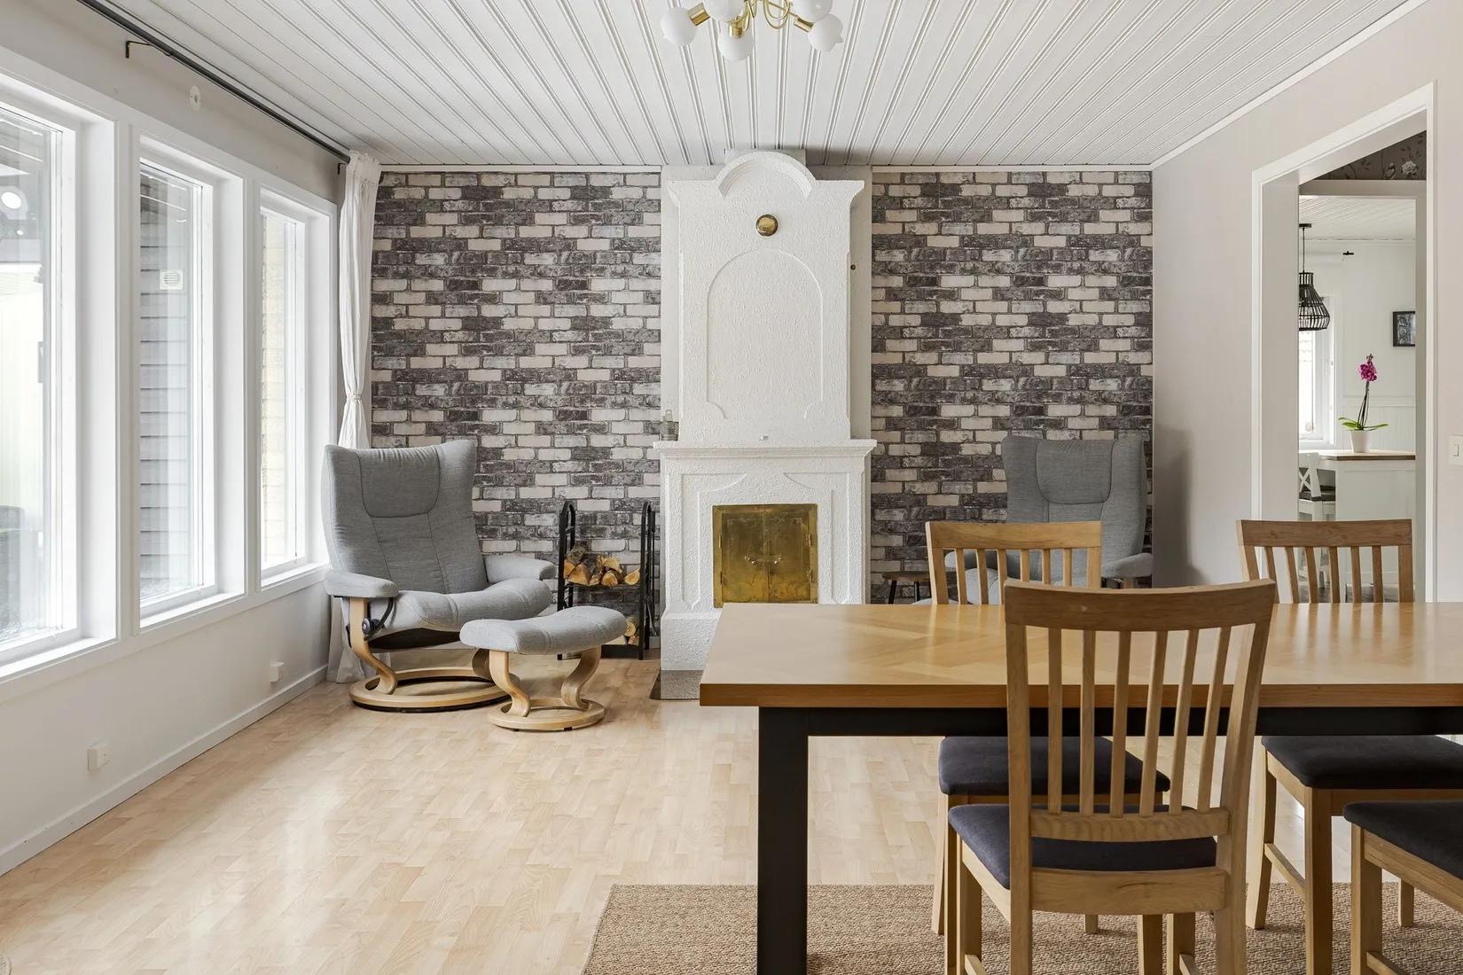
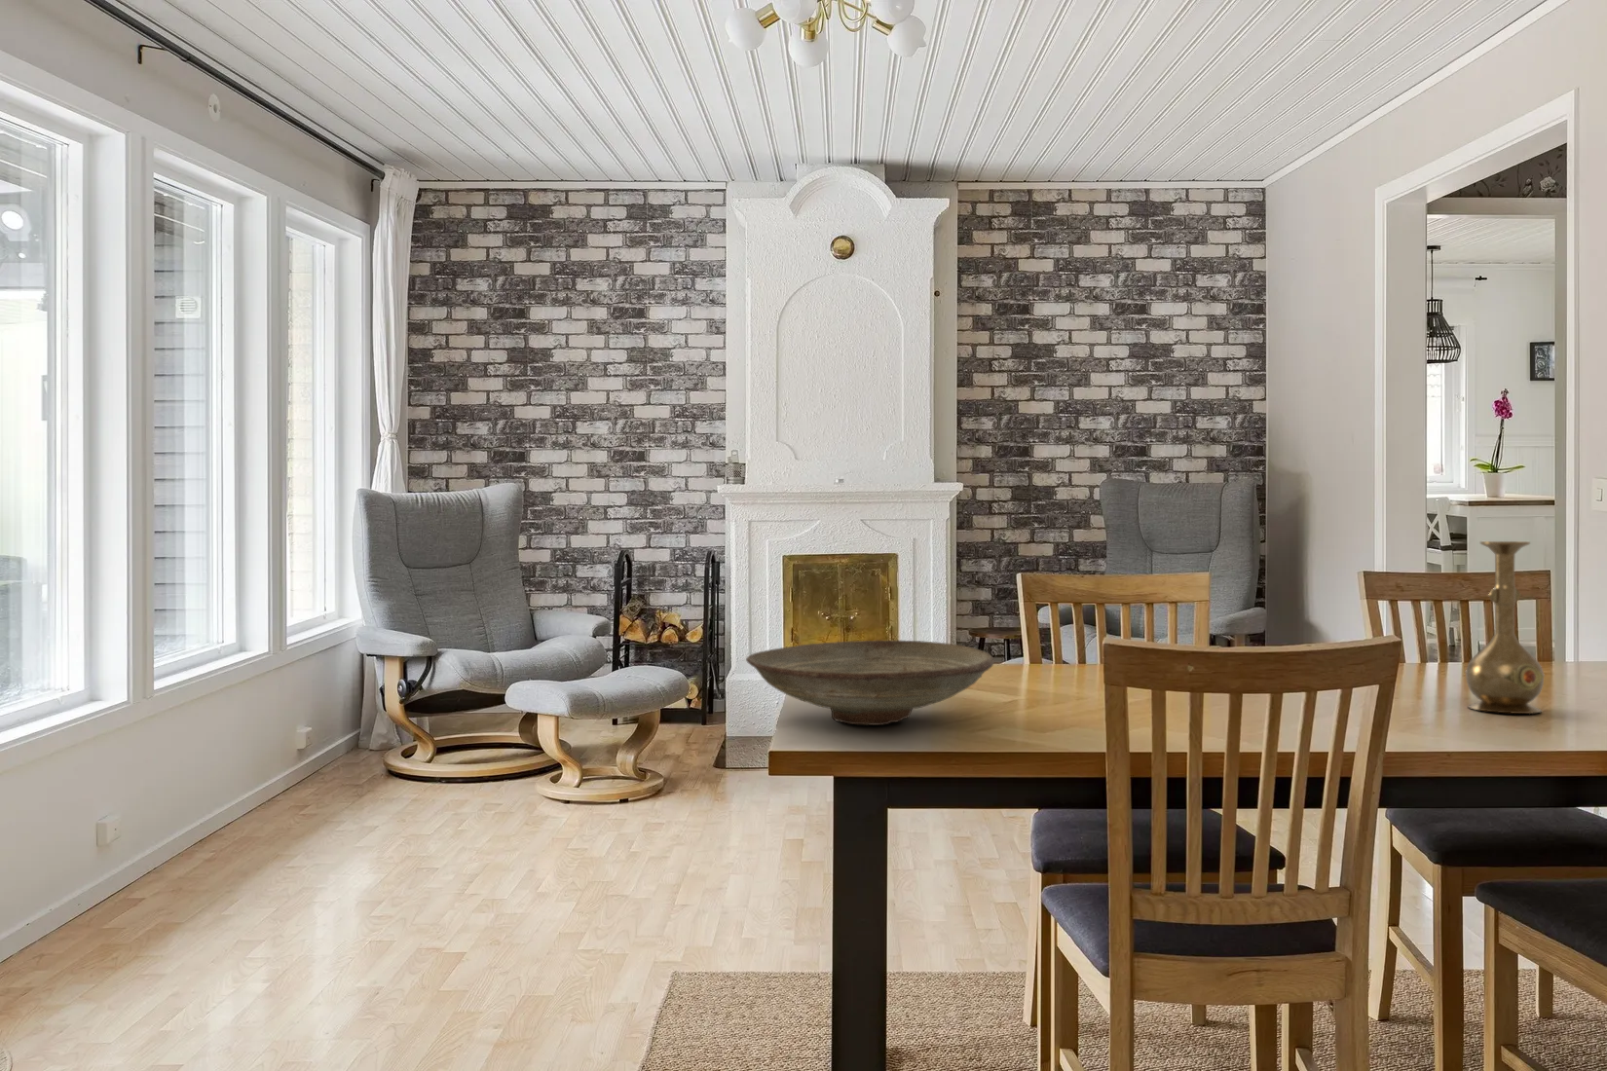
+ decorative bowl (869, 685)
+ vase (1504, 625)
